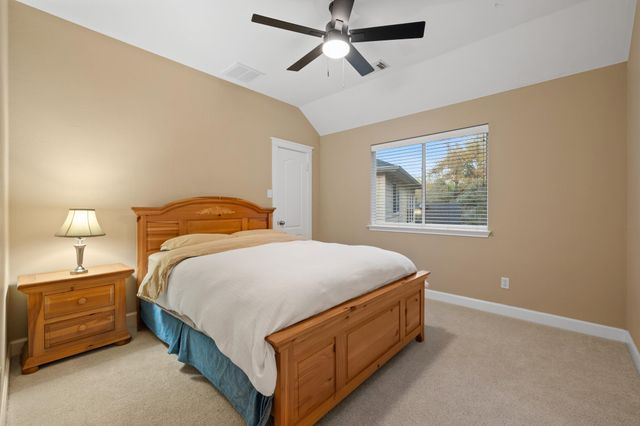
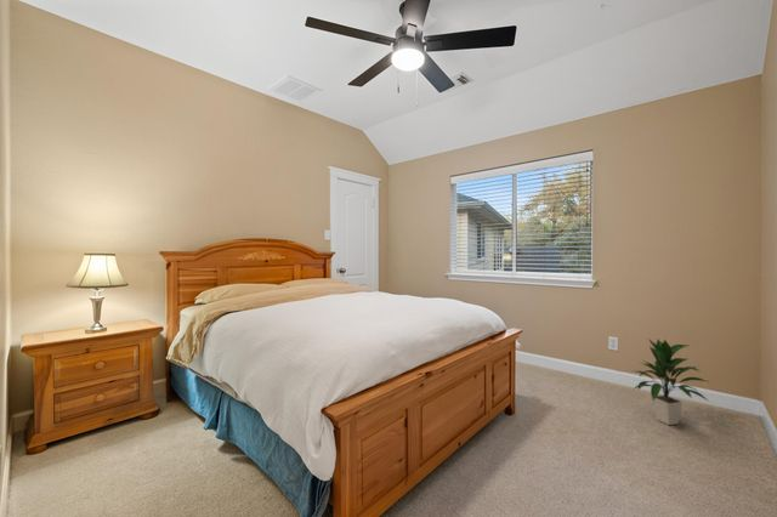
+ indoor plant (665, 377)
